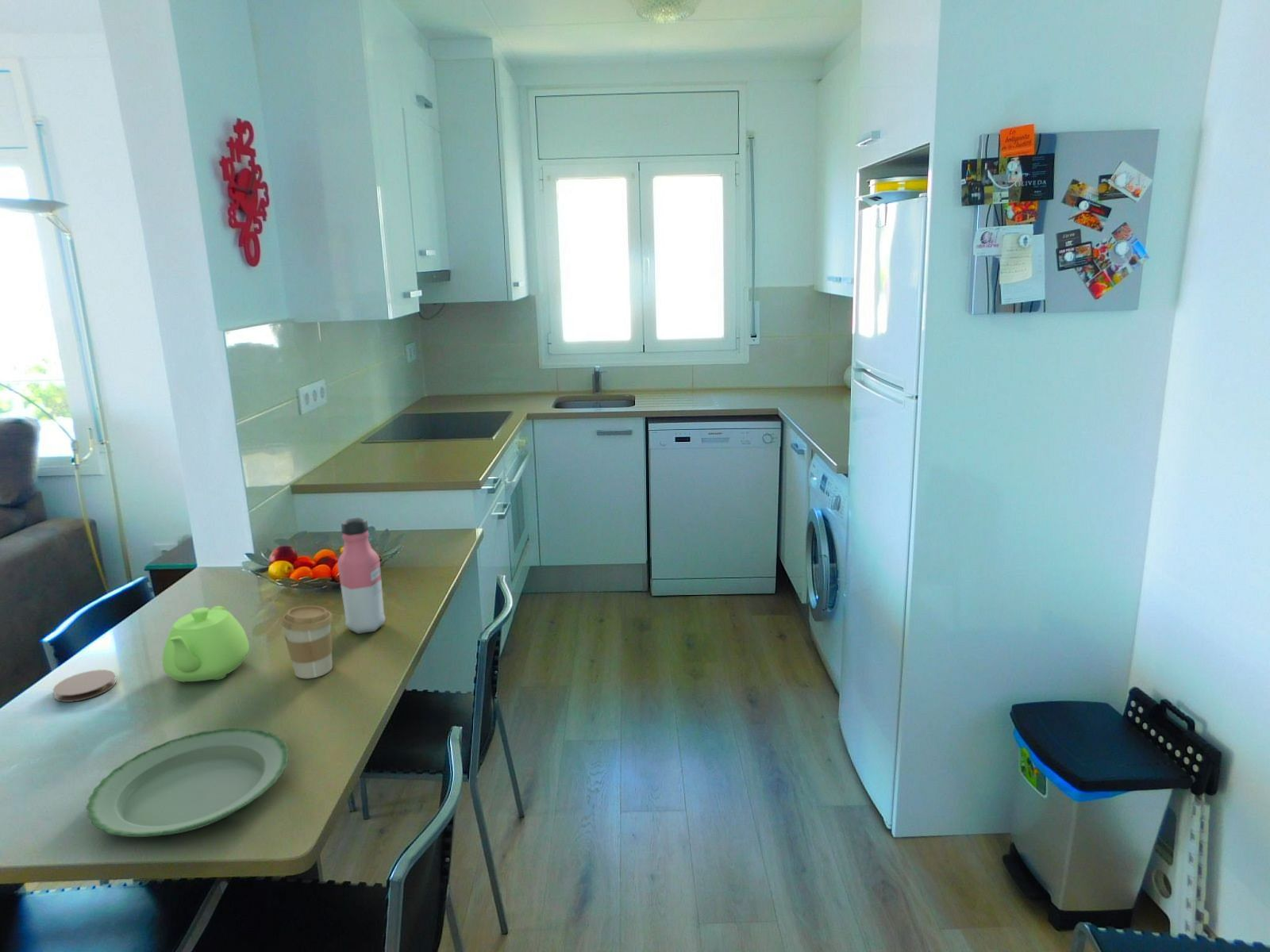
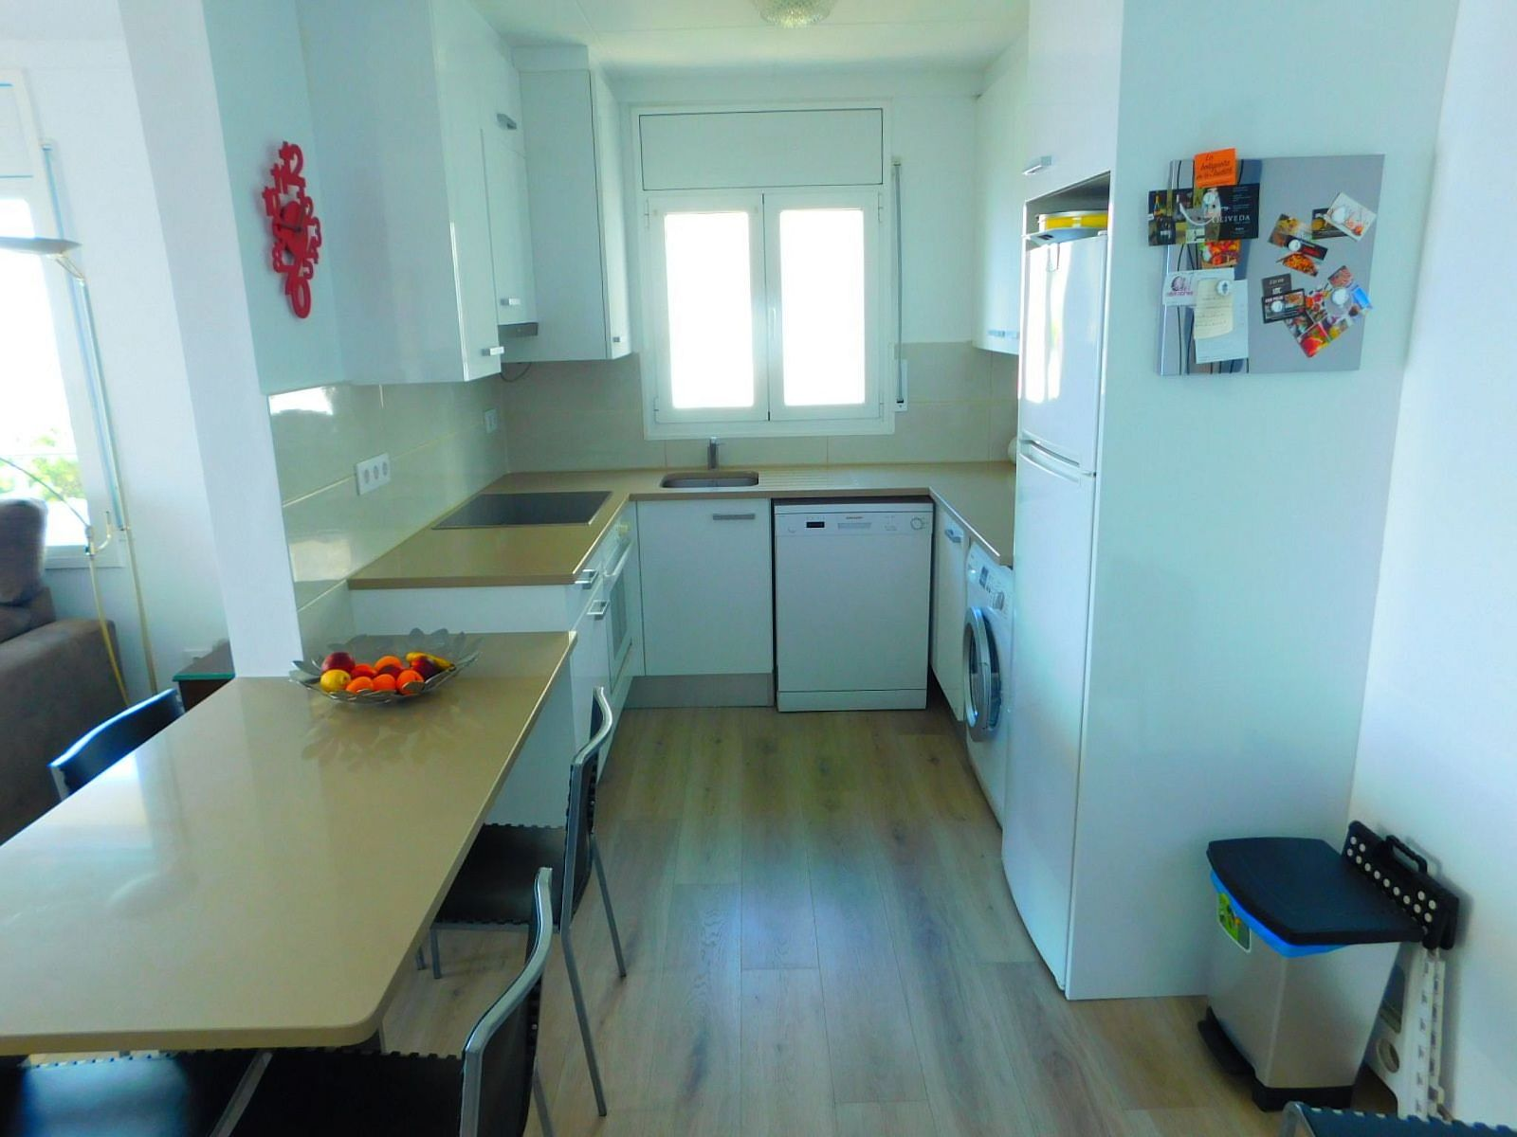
- coffee cup (310, 639)
- plate (194, 785)
- teapot (202, 643)
- water bottle (360, 574)
- coaster (85, 685)
